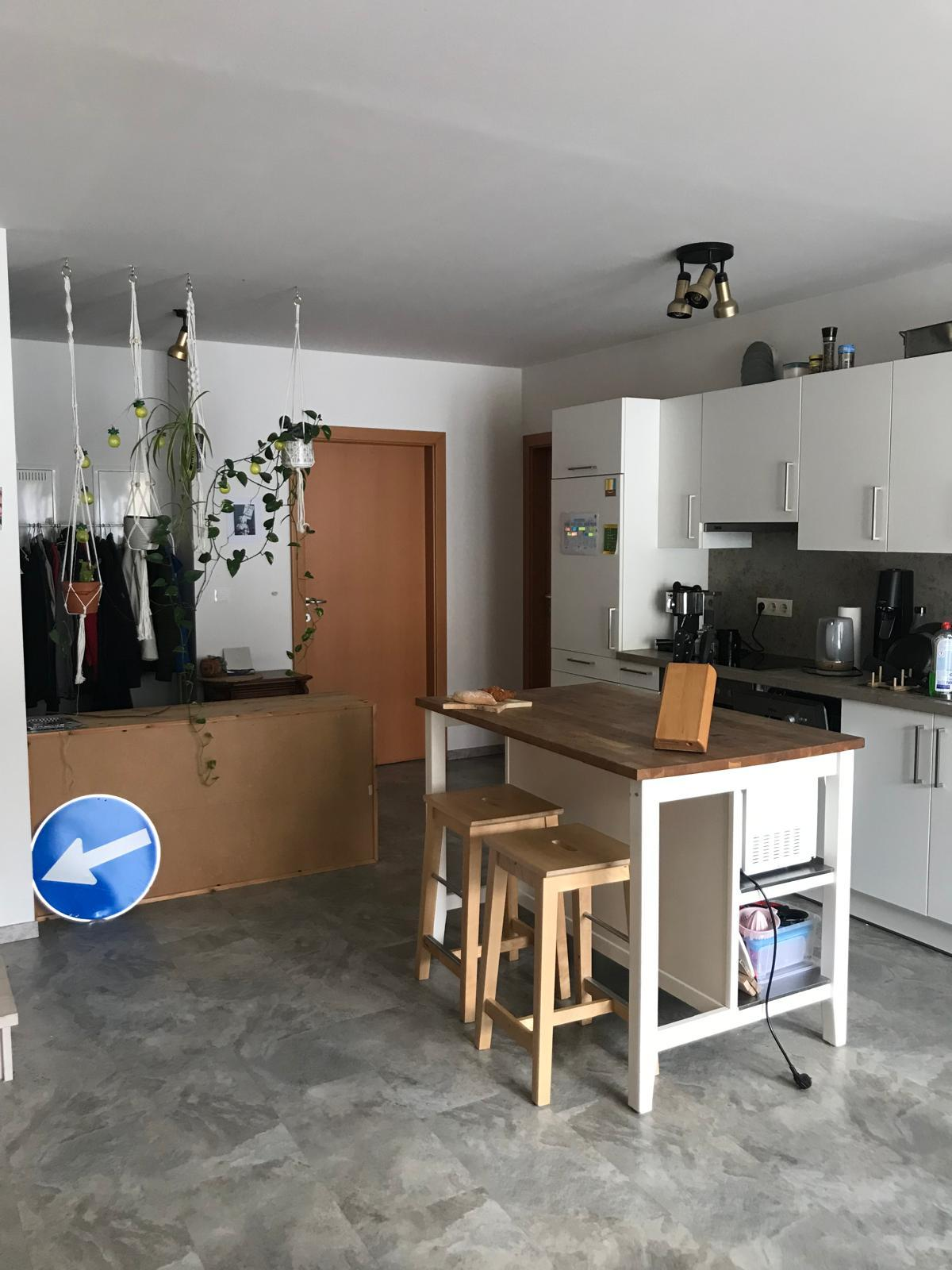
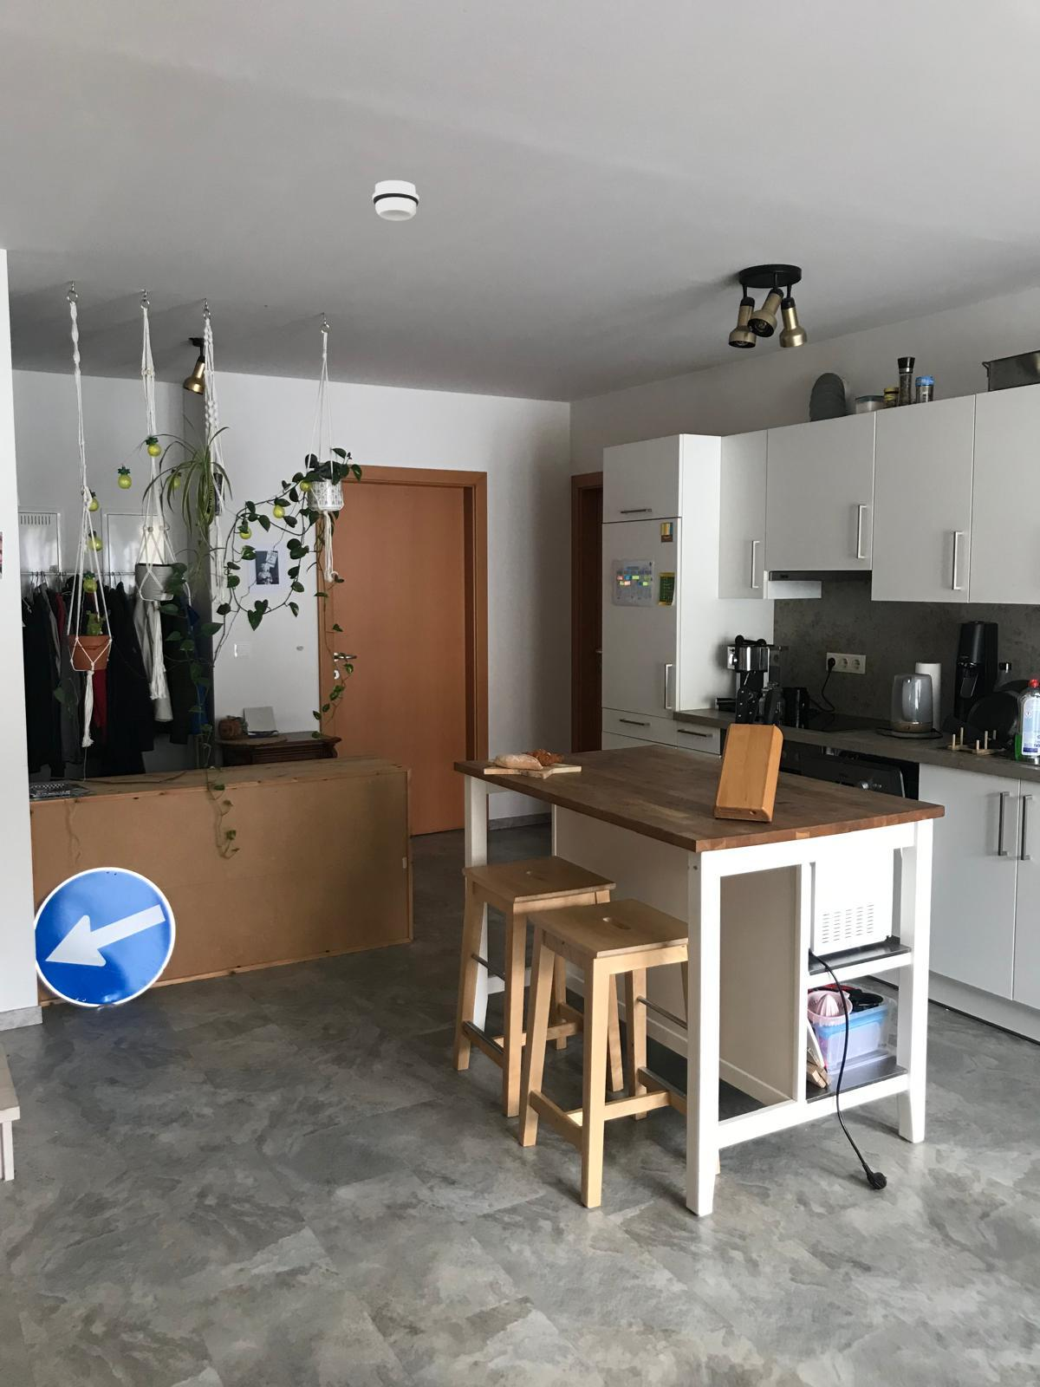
+ smoke detector (395, 201)
